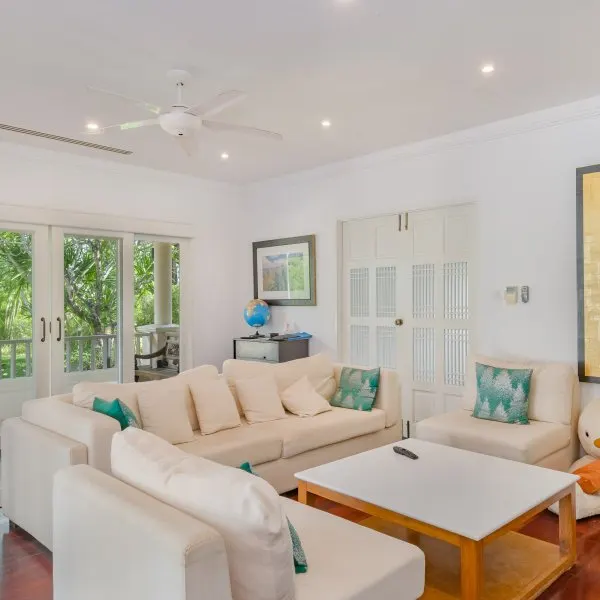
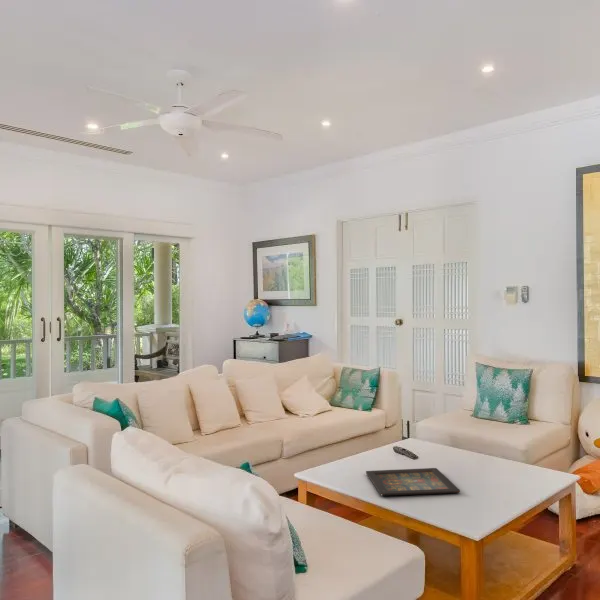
+ icon panel (410, 481)
